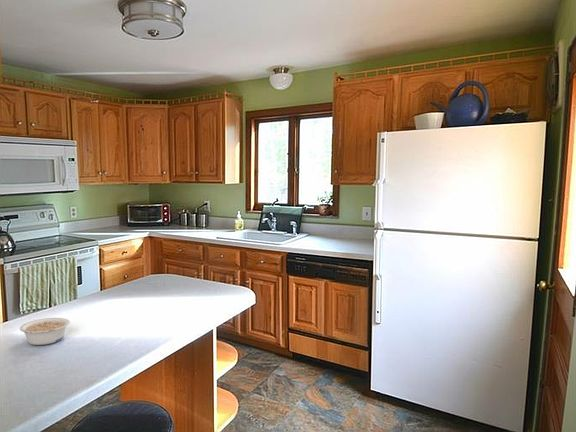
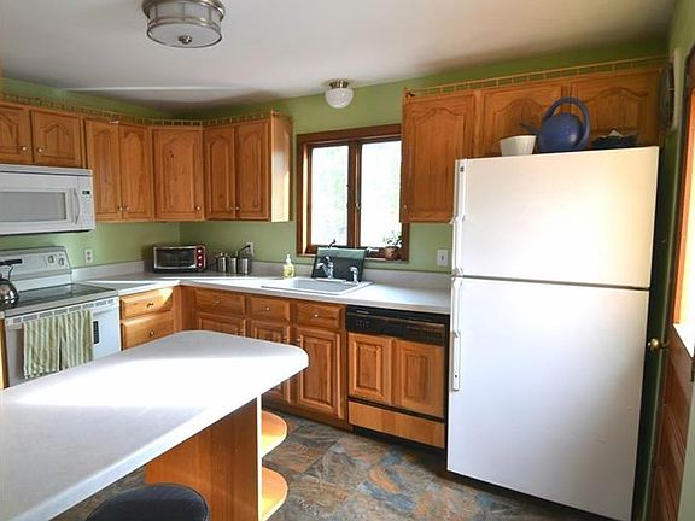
- legume (47, 330)
